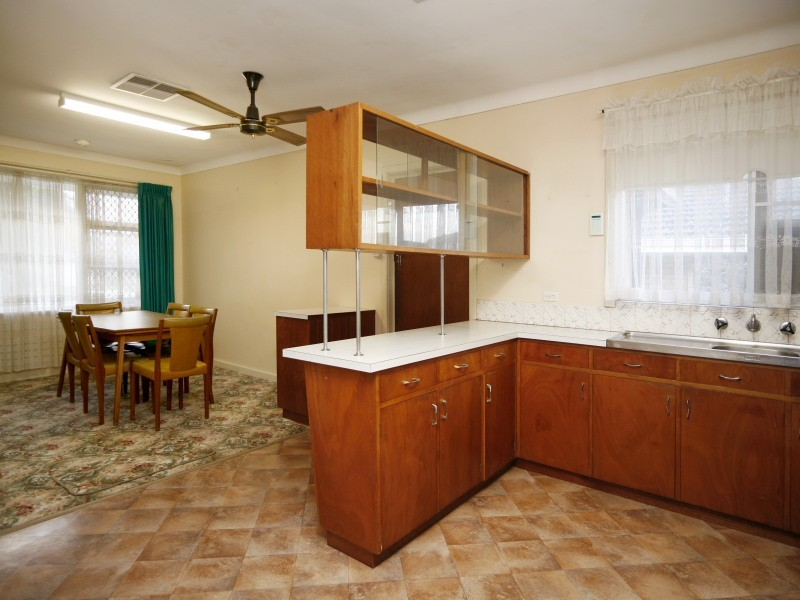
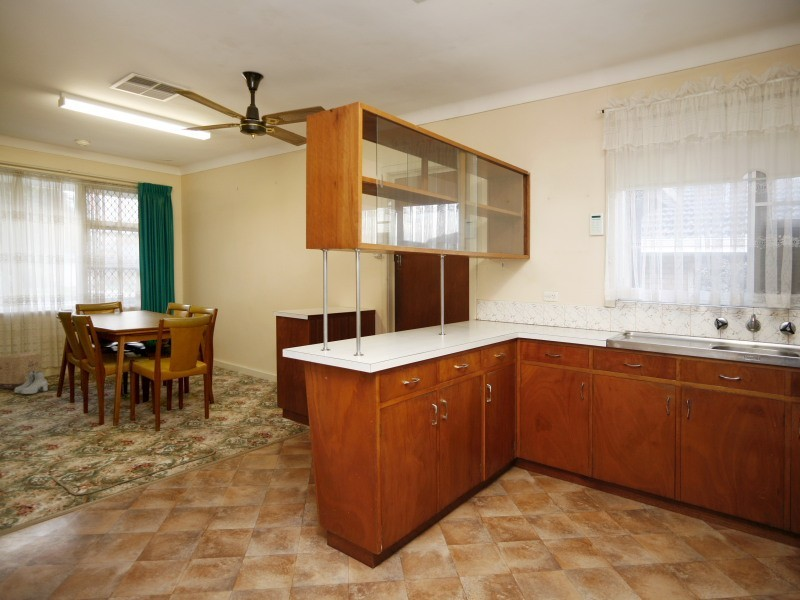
+ boots (31, 382)
+ cardboard box (19, 370)
